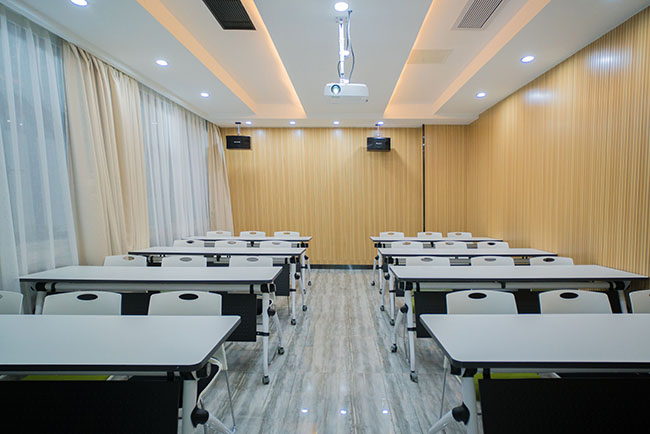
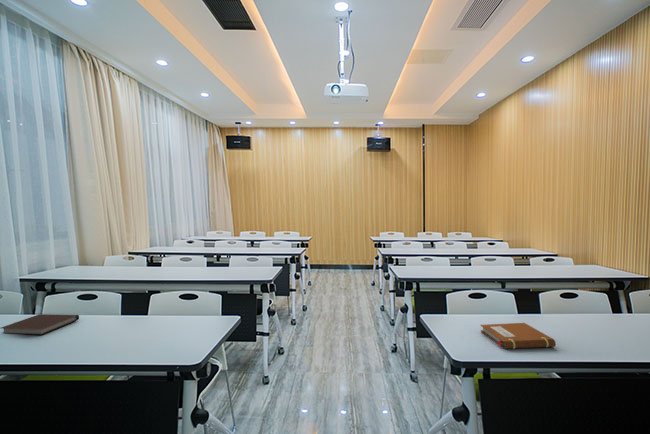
+ notebook (41, 323)
+ notebook (514, 335)
